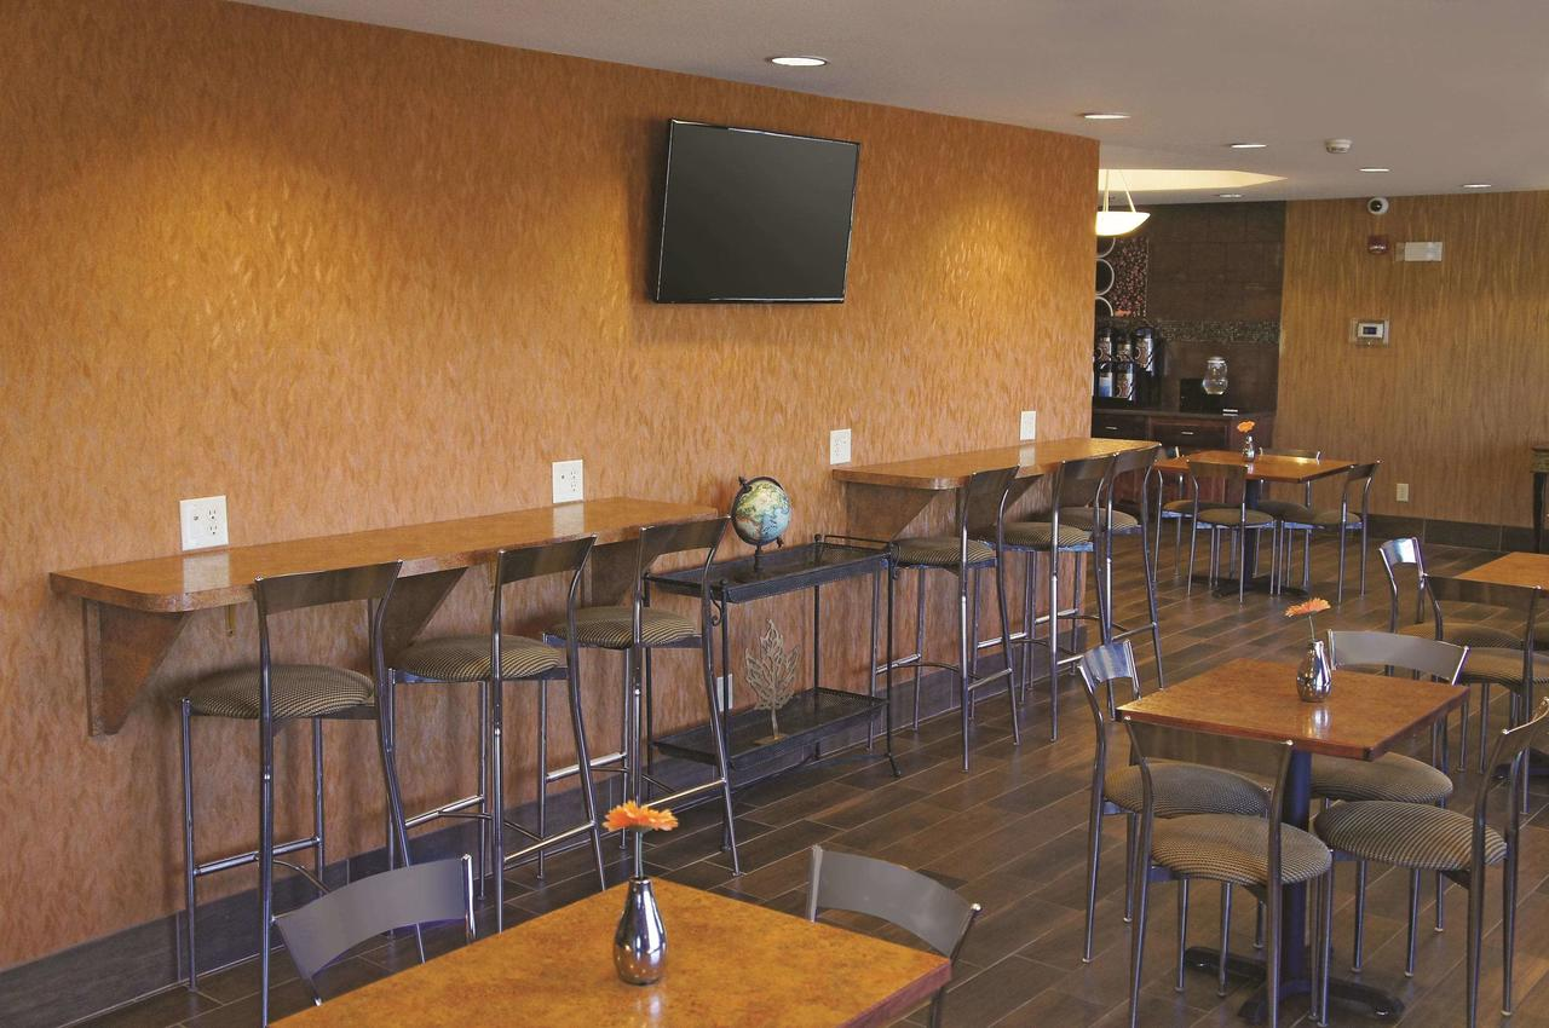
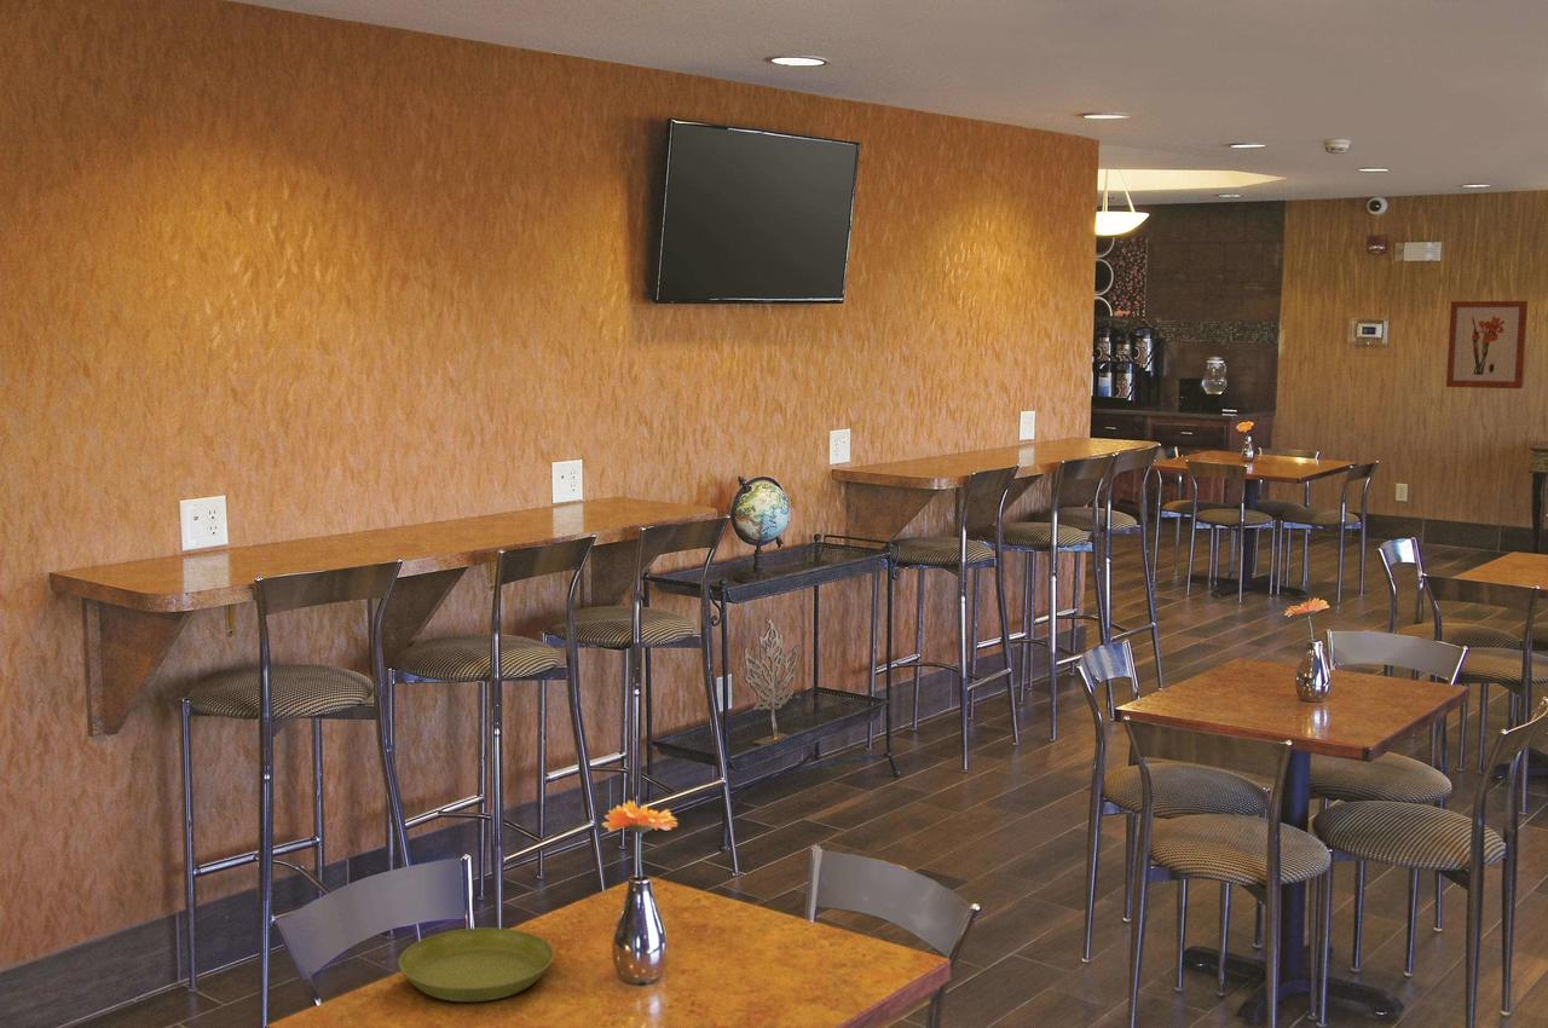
+ wall art (1486, 343)
+ saucer (476, 966)
